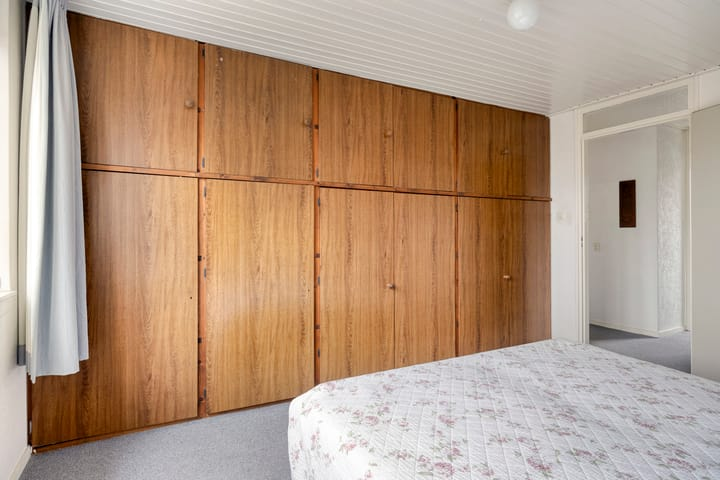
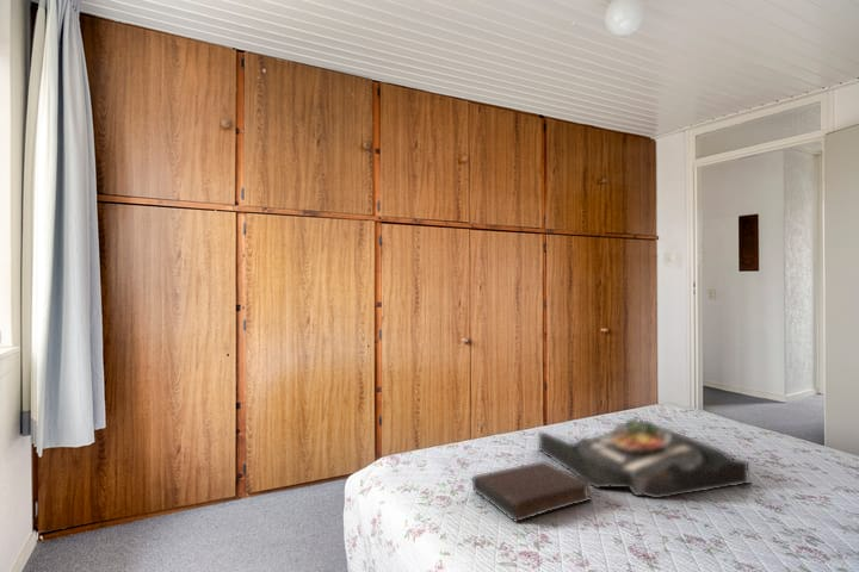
+ serving tray (635, 442)
+ book (530, 486)
